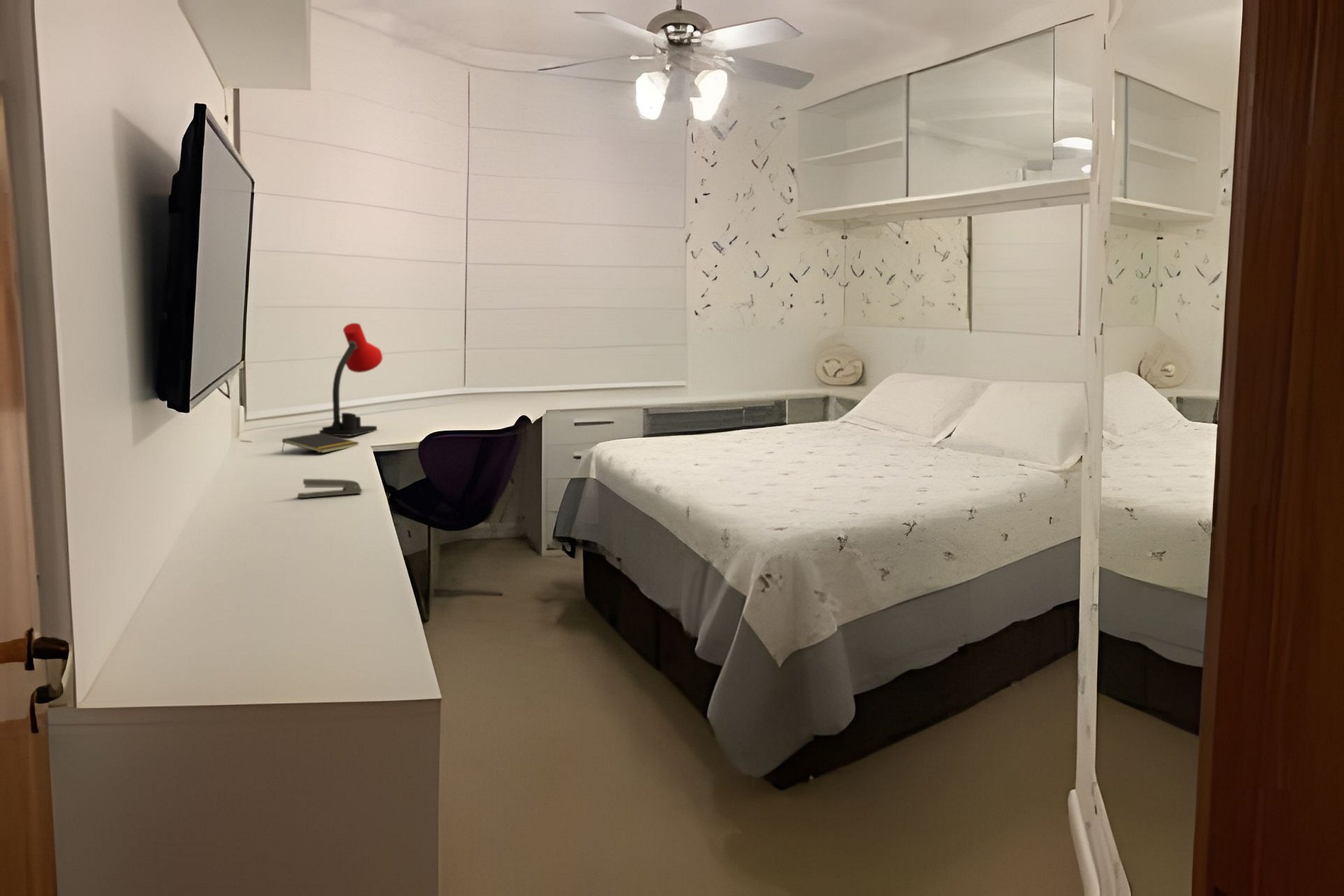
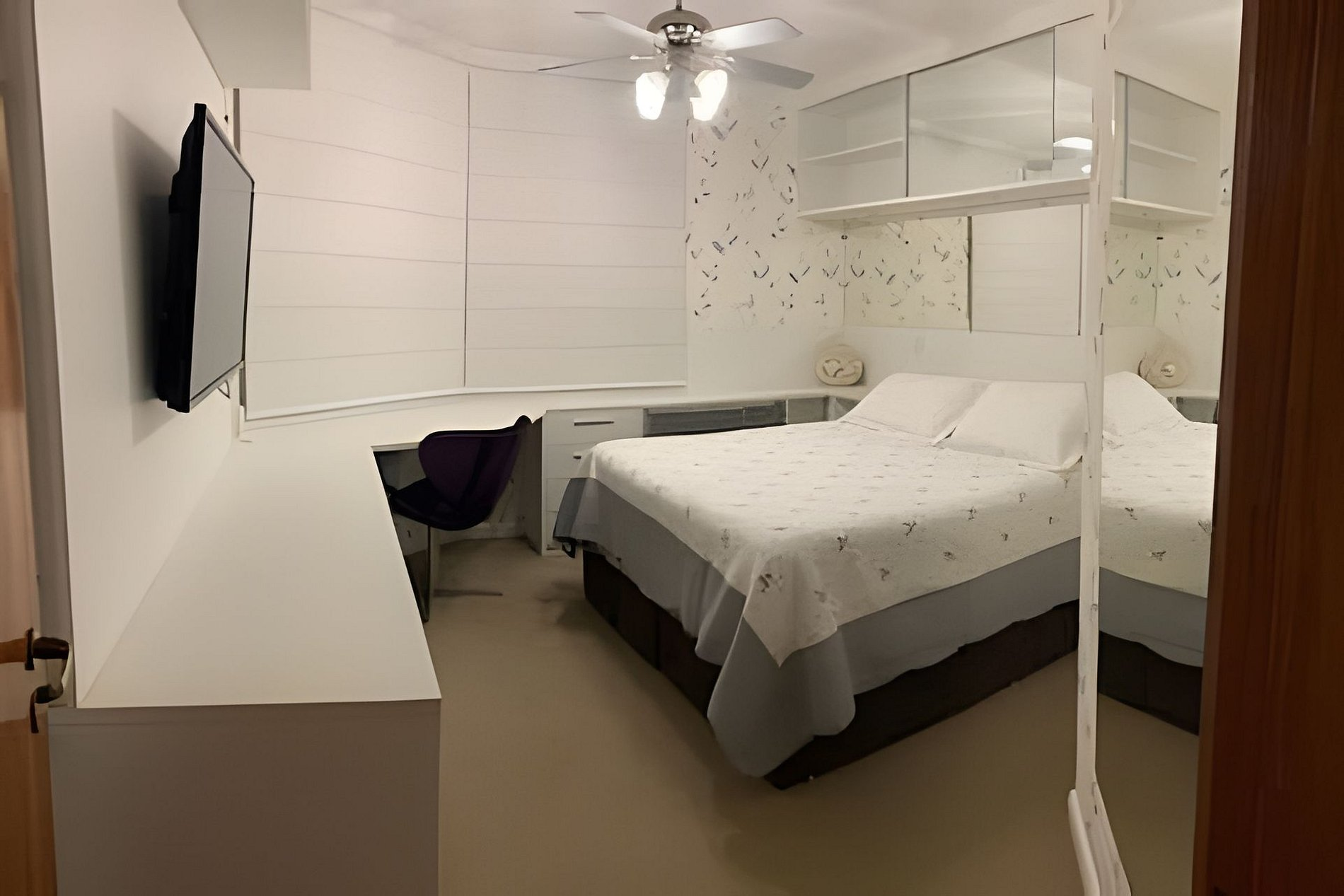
- stapler (330, 486)
- desk lamp (353, 371)
- notepad (322, 442)
